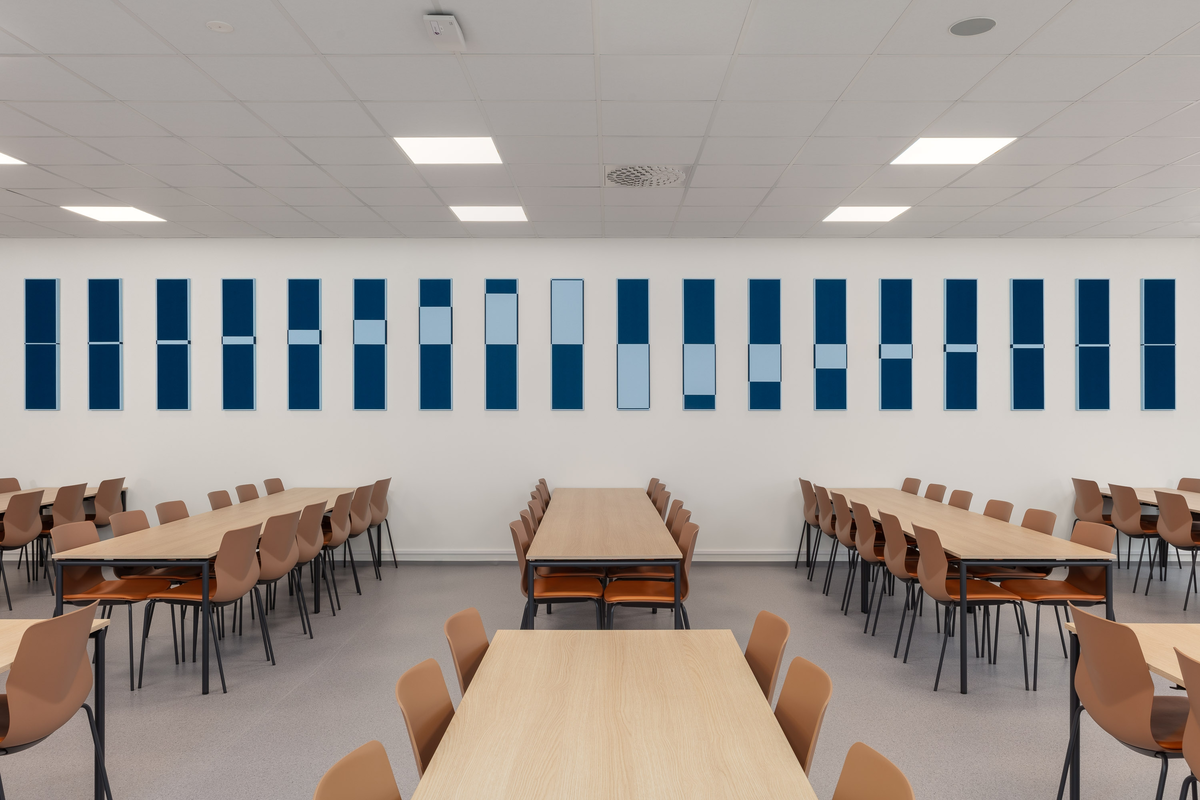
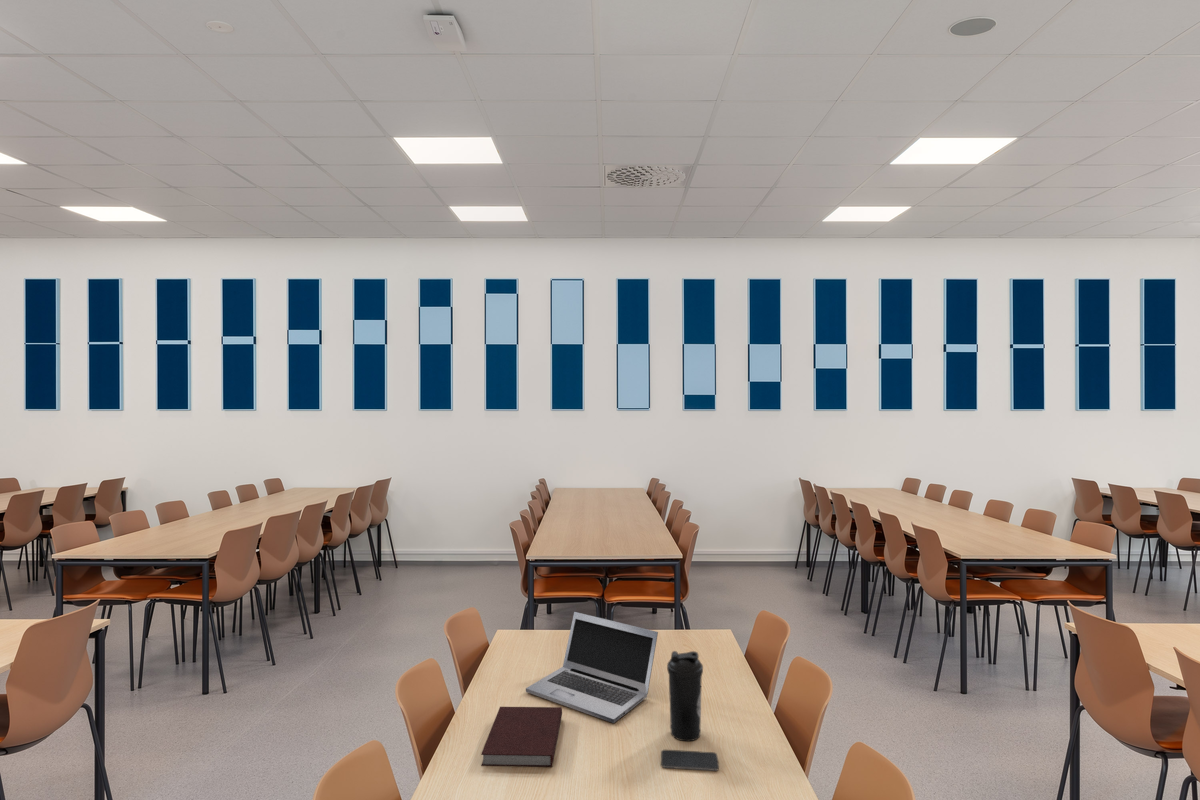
+ notebook (524, 734)
+ water bottle (685, 693)
+ smartphone (689, 759)
+ laptop (592, 662)
